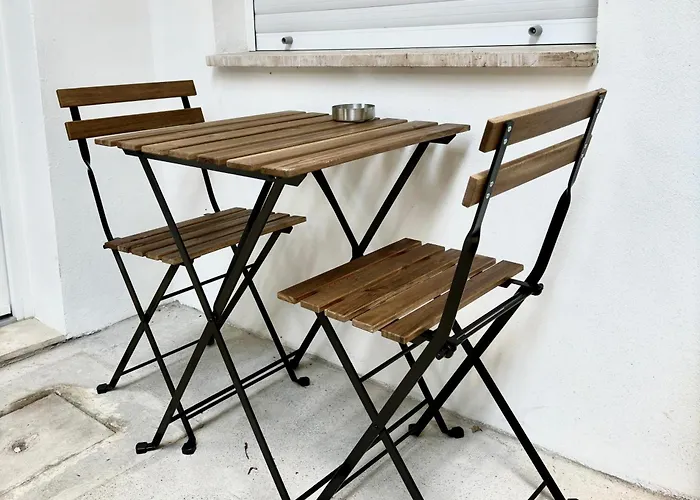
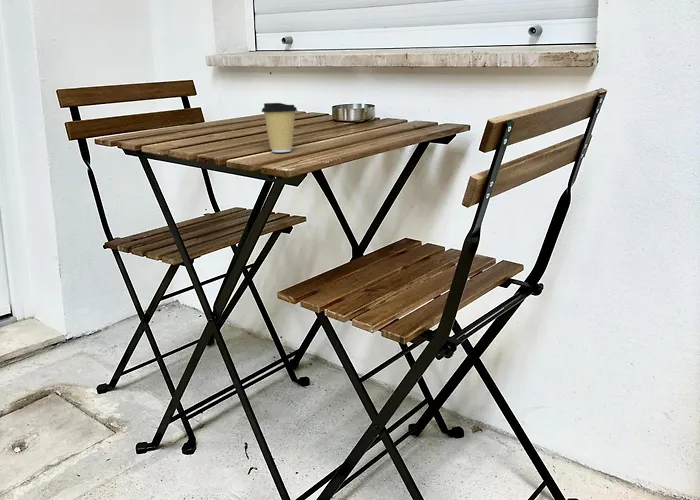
+ coffee cup (280, 127)
